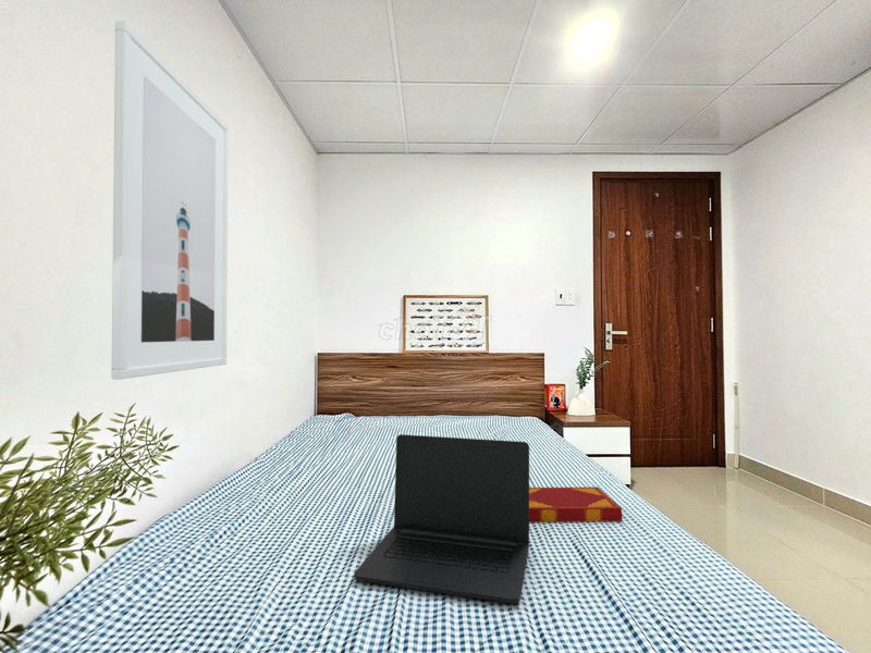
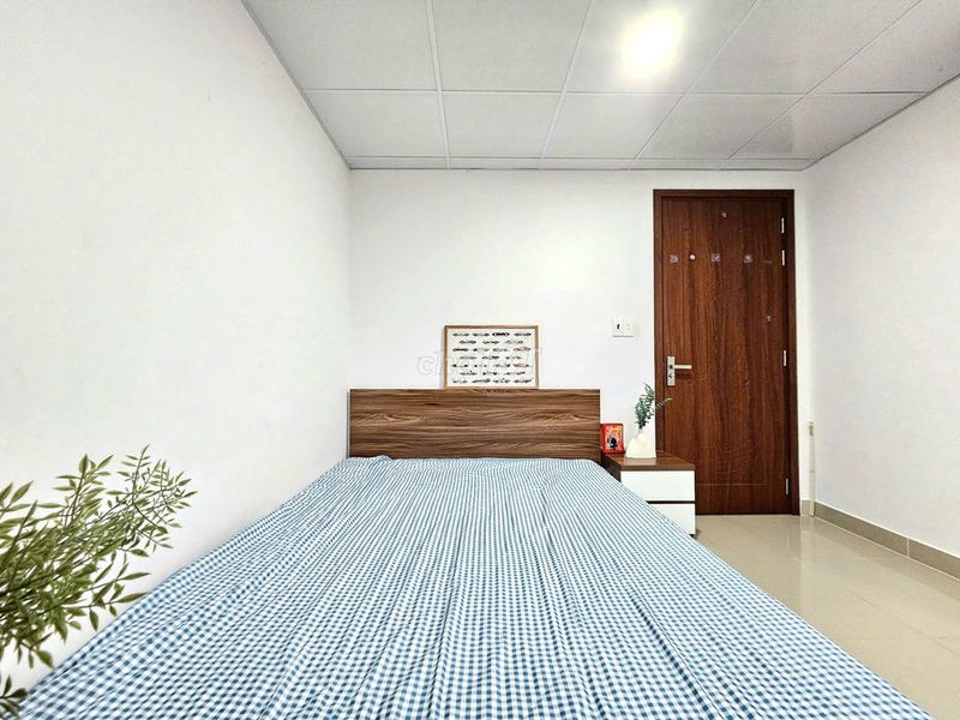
- laptop (447, 506)
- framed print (182, 225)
- hardback book (563, 503)
